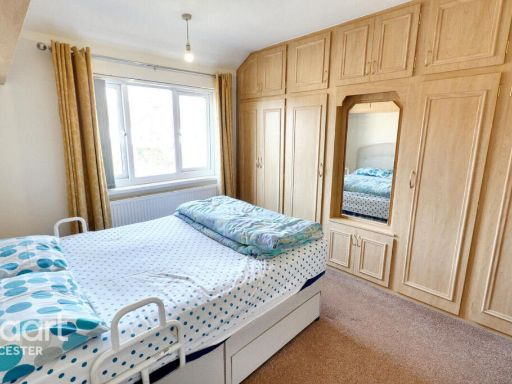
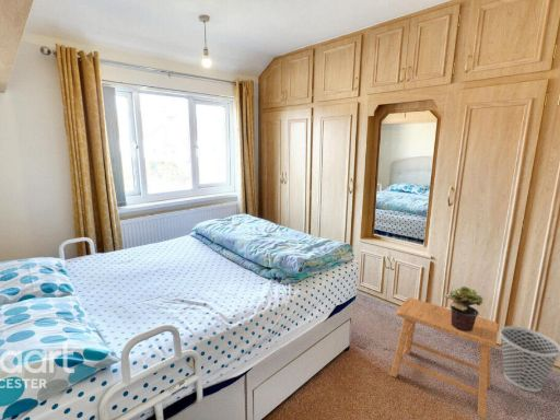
+ wastebasket (525, 360)
+ stool (441, 352)
+ potted plant (462, 305)
